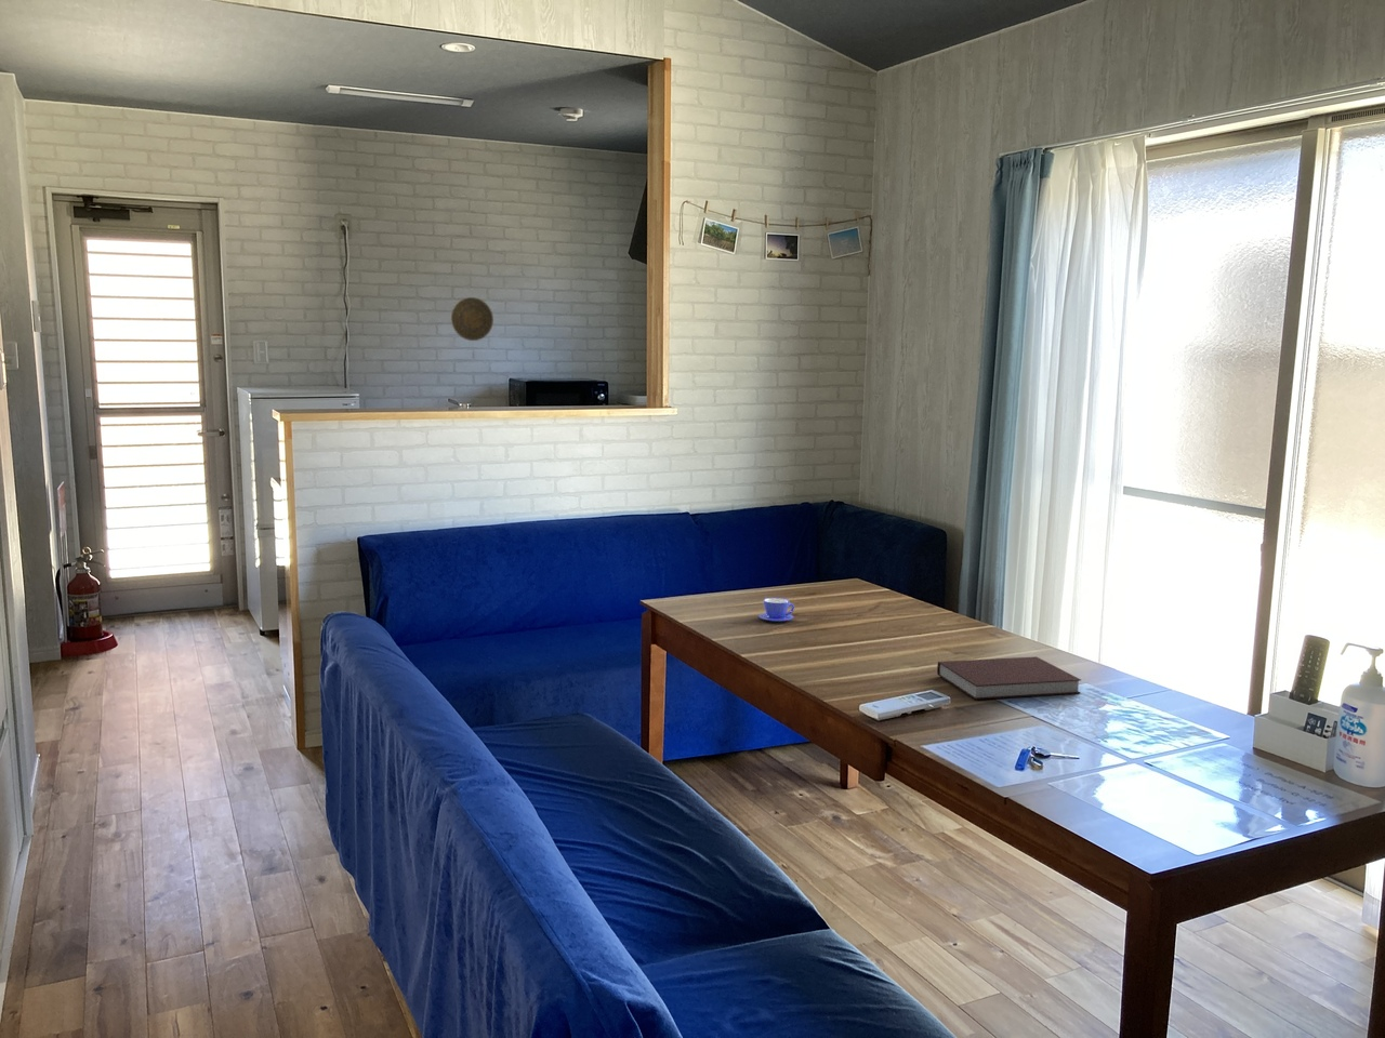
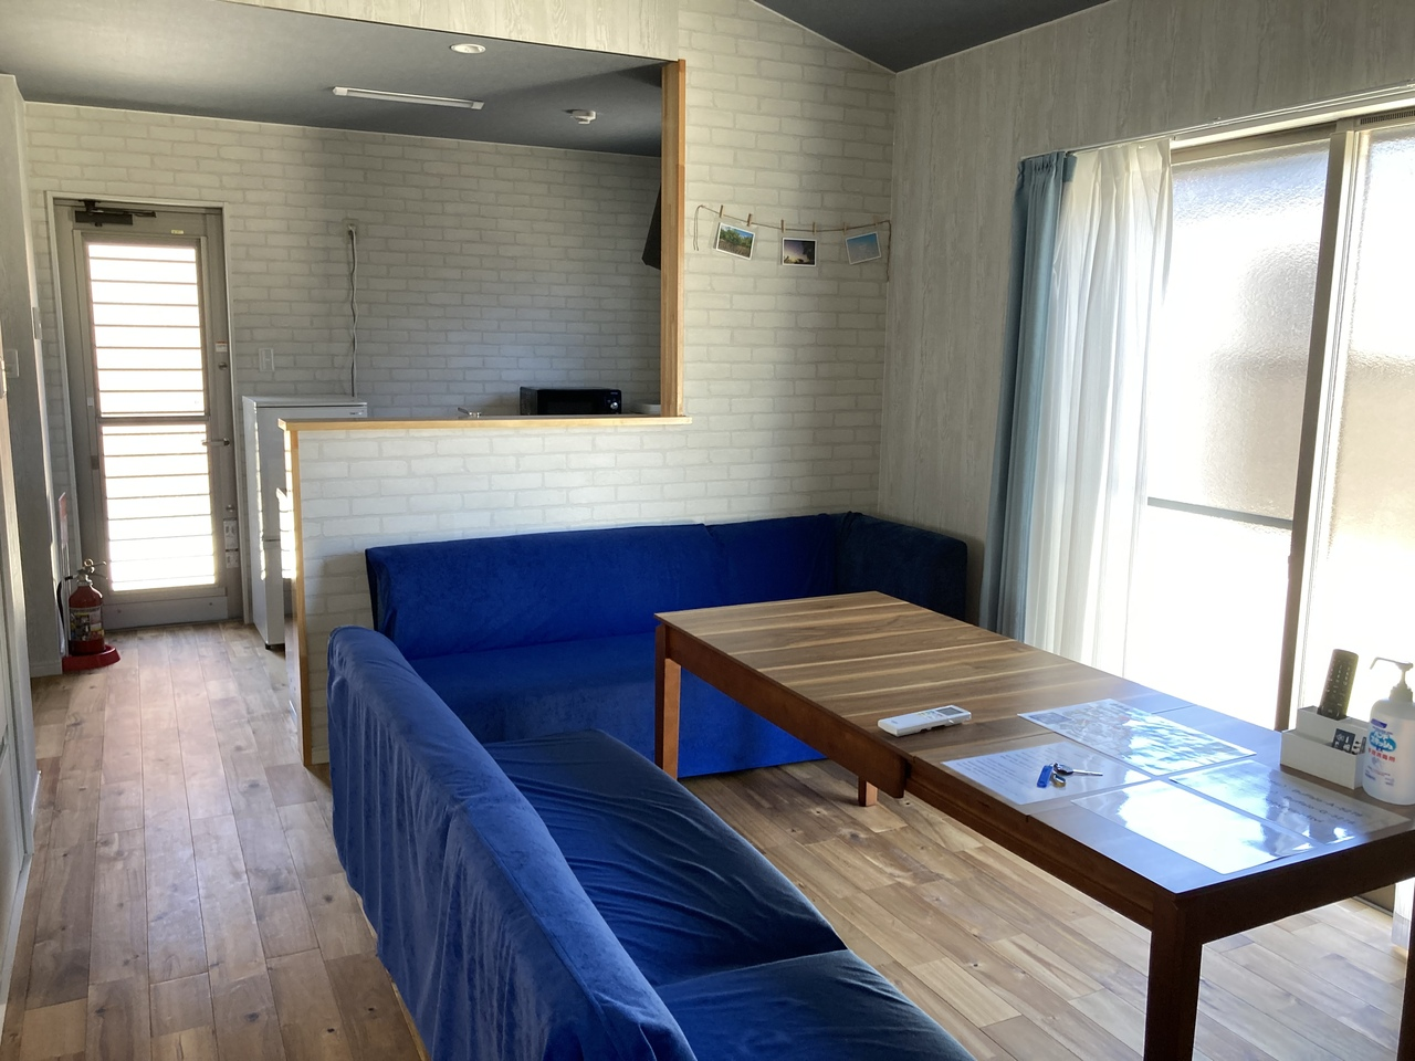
- teacup (775, 608)
- decorative plate (472, 319)
- notebook (1007, 677)
